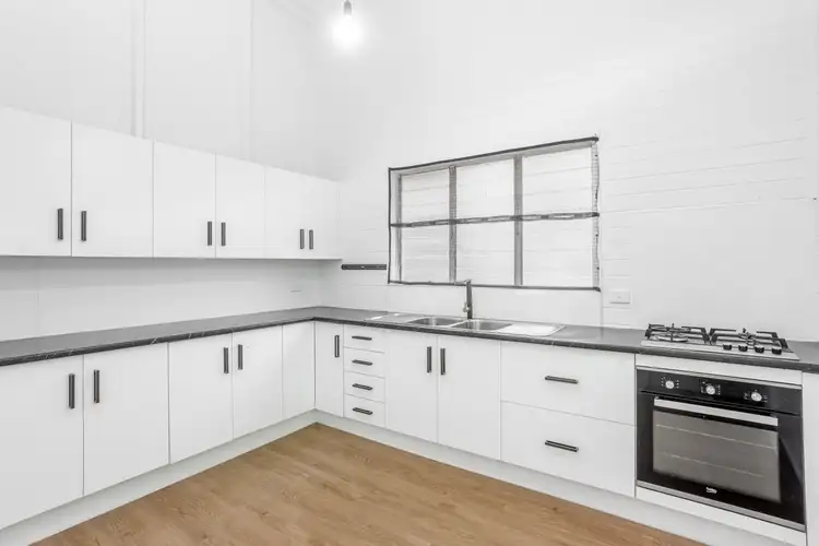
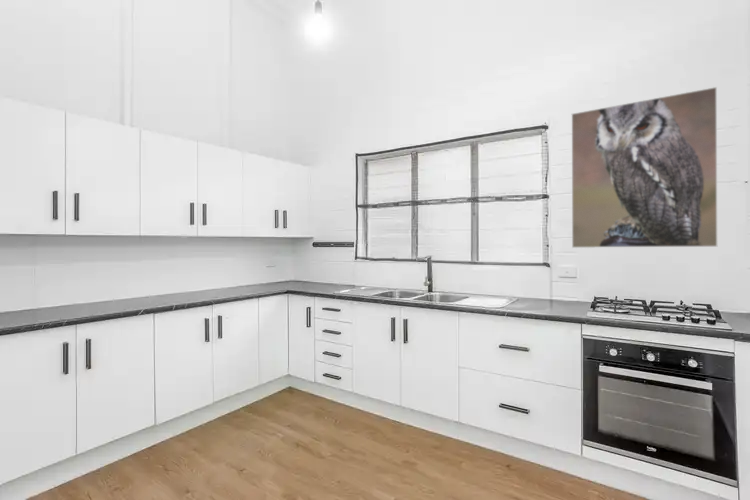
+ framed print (638, 174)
